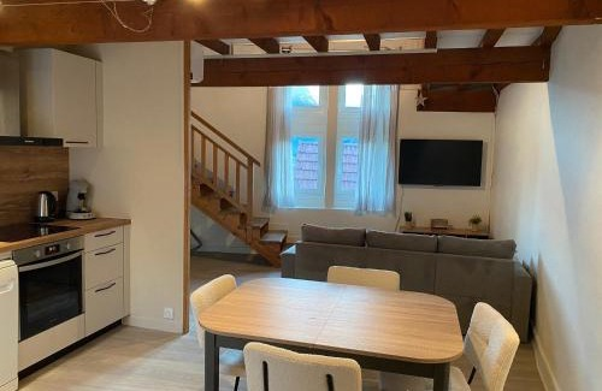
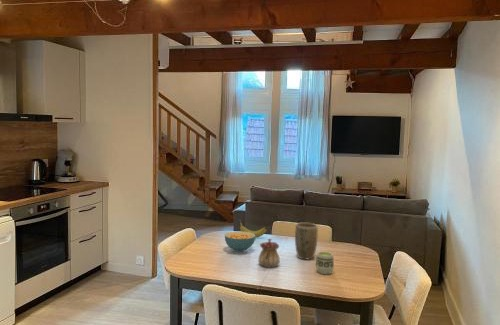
+ teapot (268, 251)
+ fruit (252, 231)
+ cup (324, 262)
+ plant pot (306, 241)
+ cereal bowl (239, 242)
